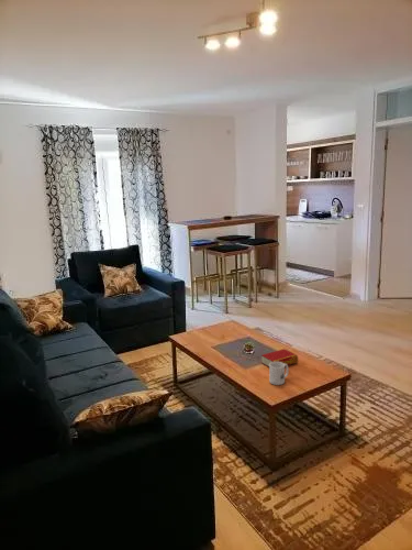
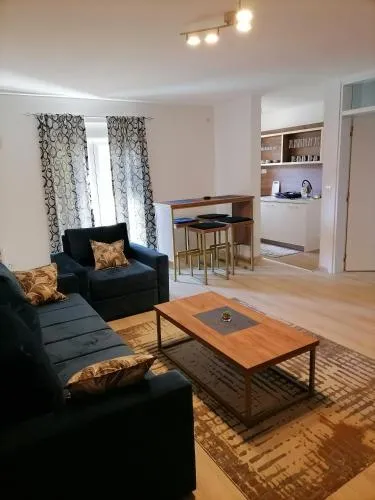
- book (279, 359)
- mug (279, 372)
